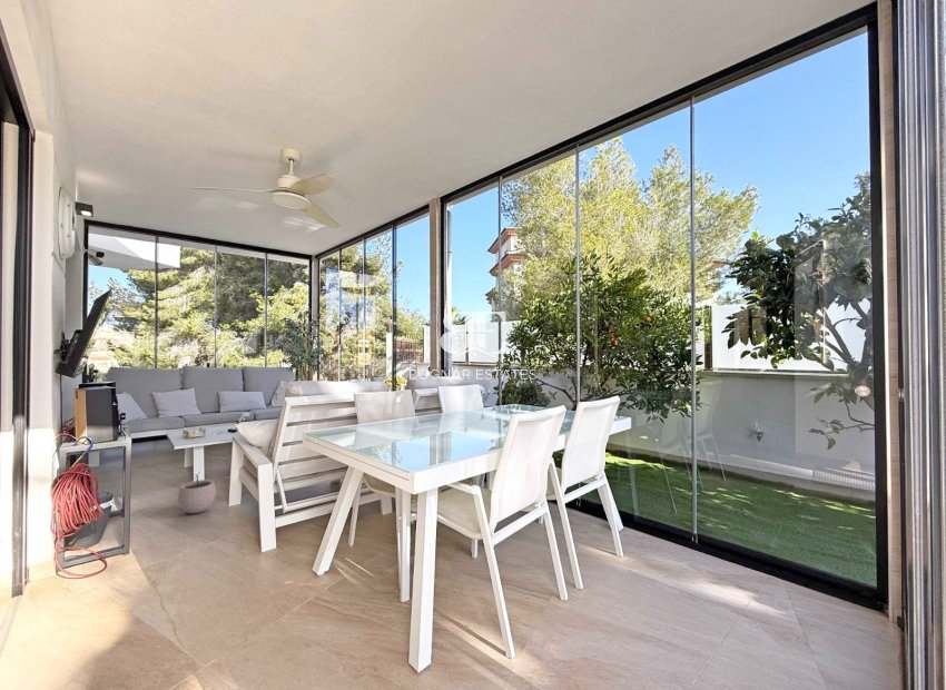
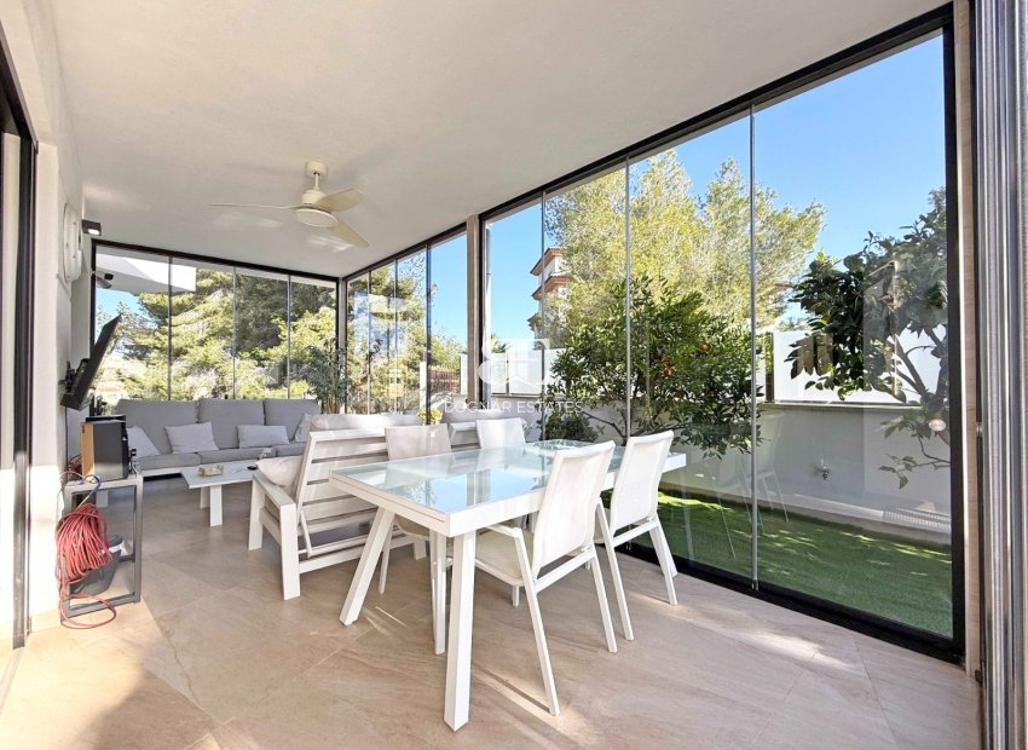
- plant pot (197, 491)
